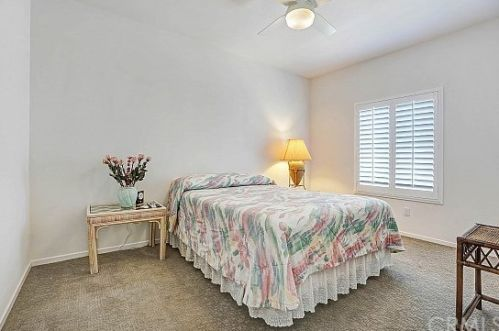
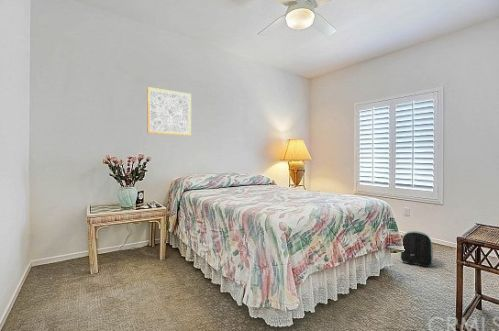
+ backpack (416, 246)
+ wall art (168, 113)
